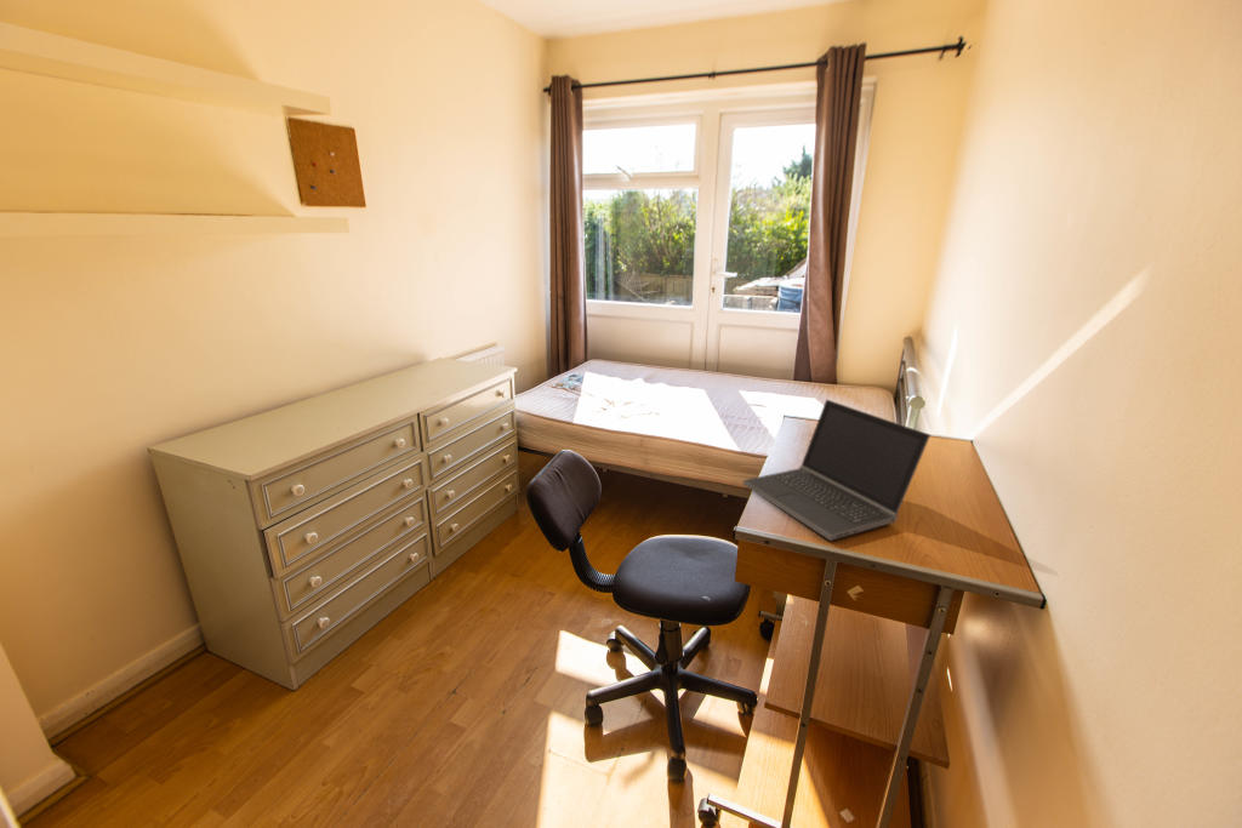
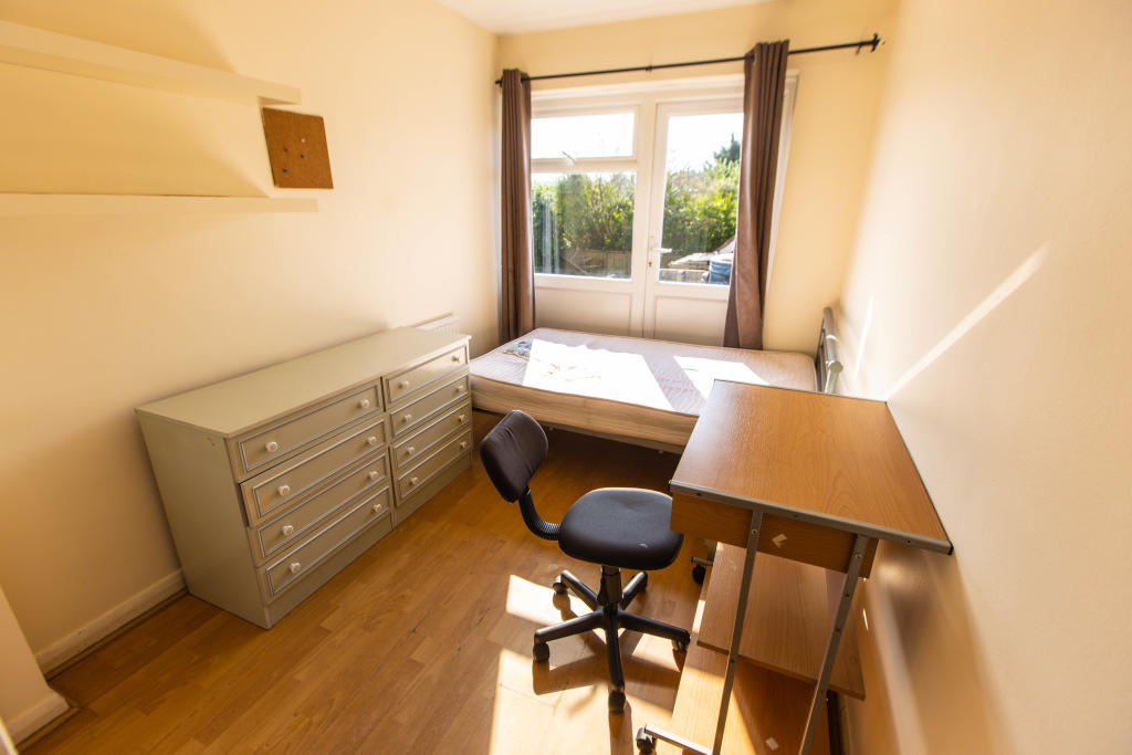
- laptop computer (828, 461)
